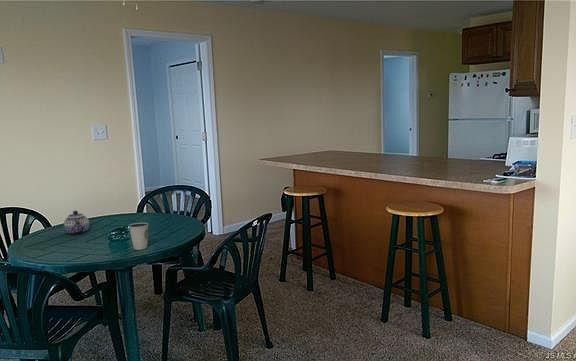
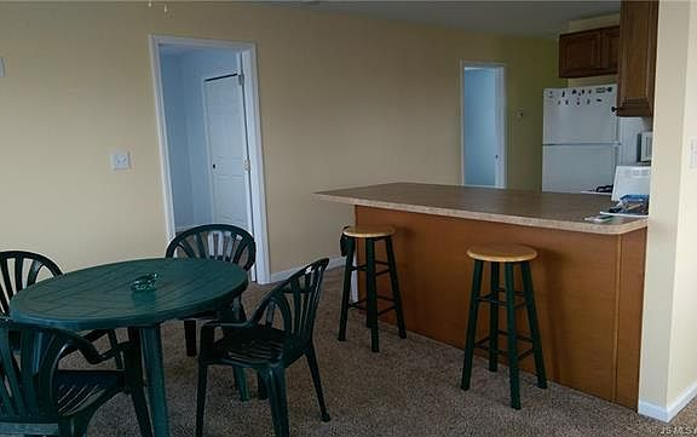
- teapot (76, 221)
- dixie cup (139, 236)
